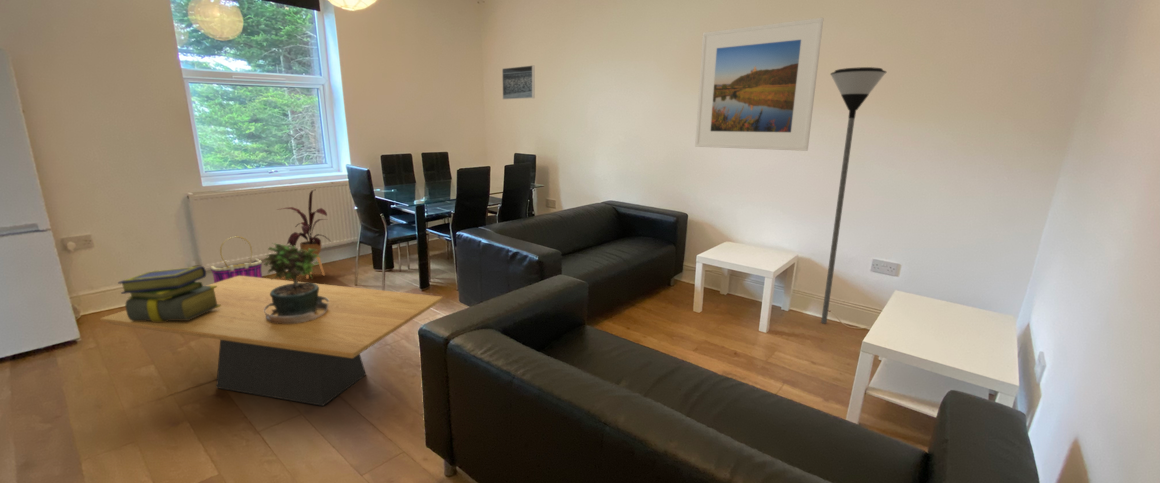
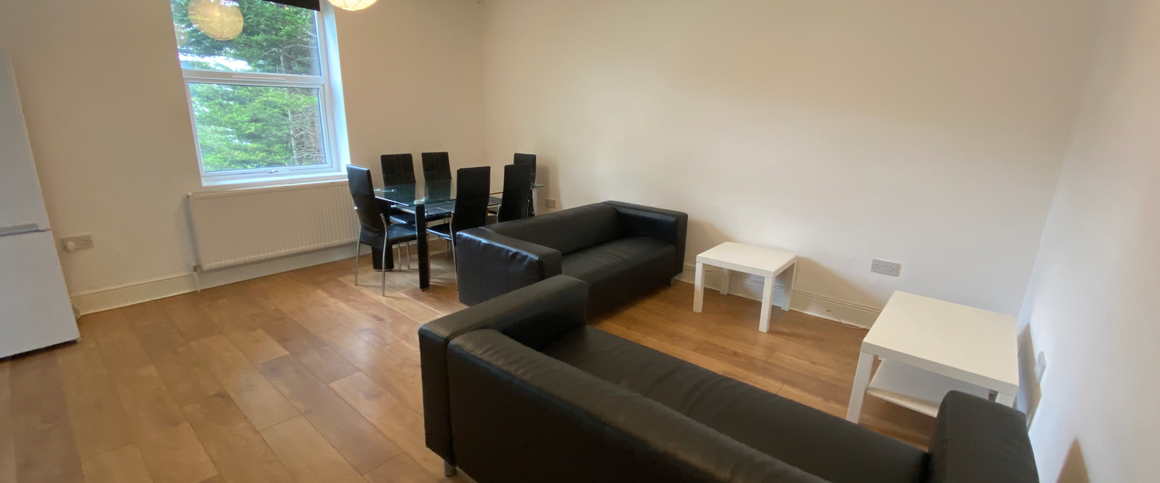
- floor lamp (840, 203)
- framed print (518, 83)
- house plant (305, 234)
- potted plant (291, 276)
- stack of books (168, 293)
- coffee table (289, 344)
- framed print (752, 88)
- basket (238, 264)
